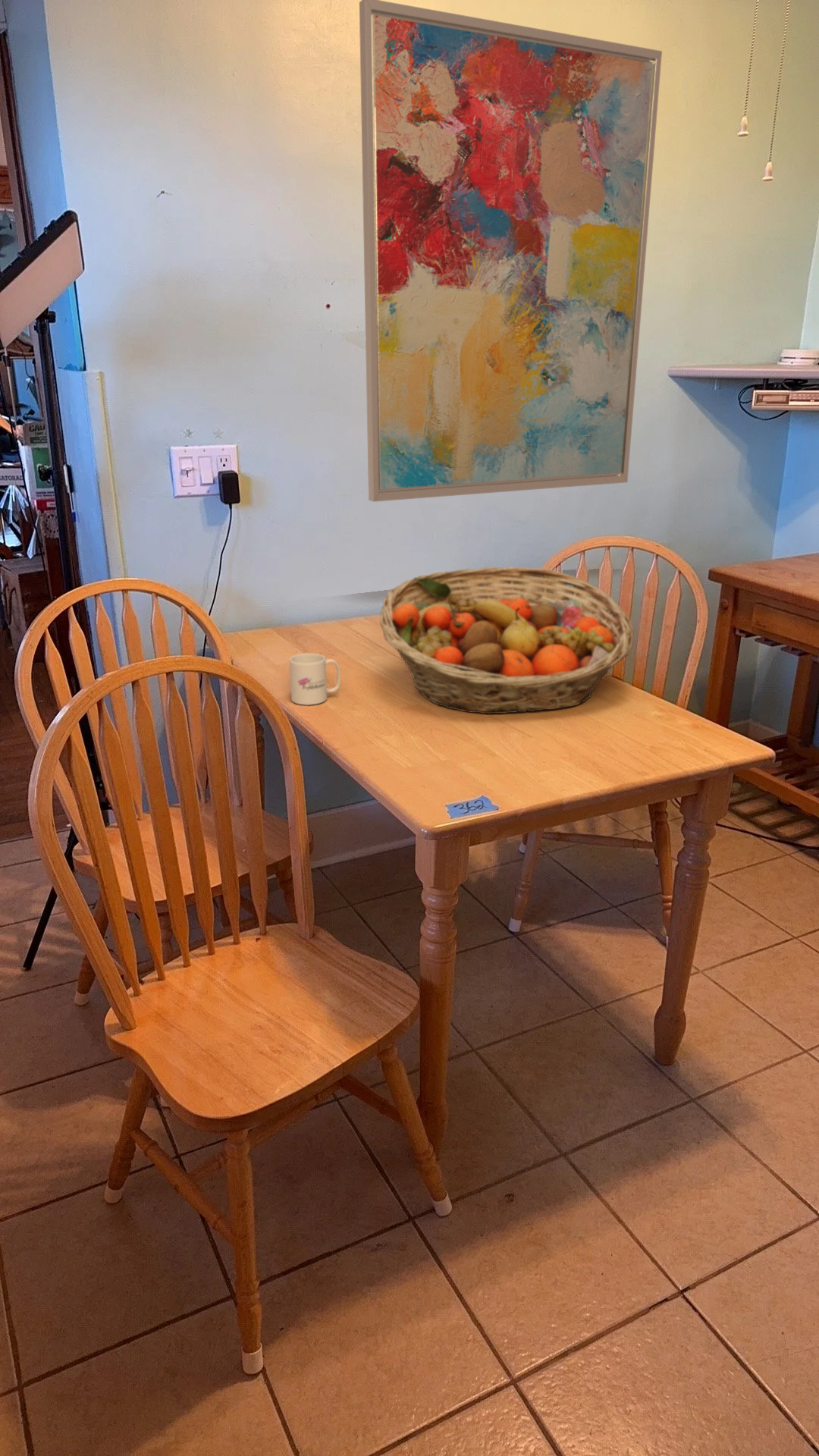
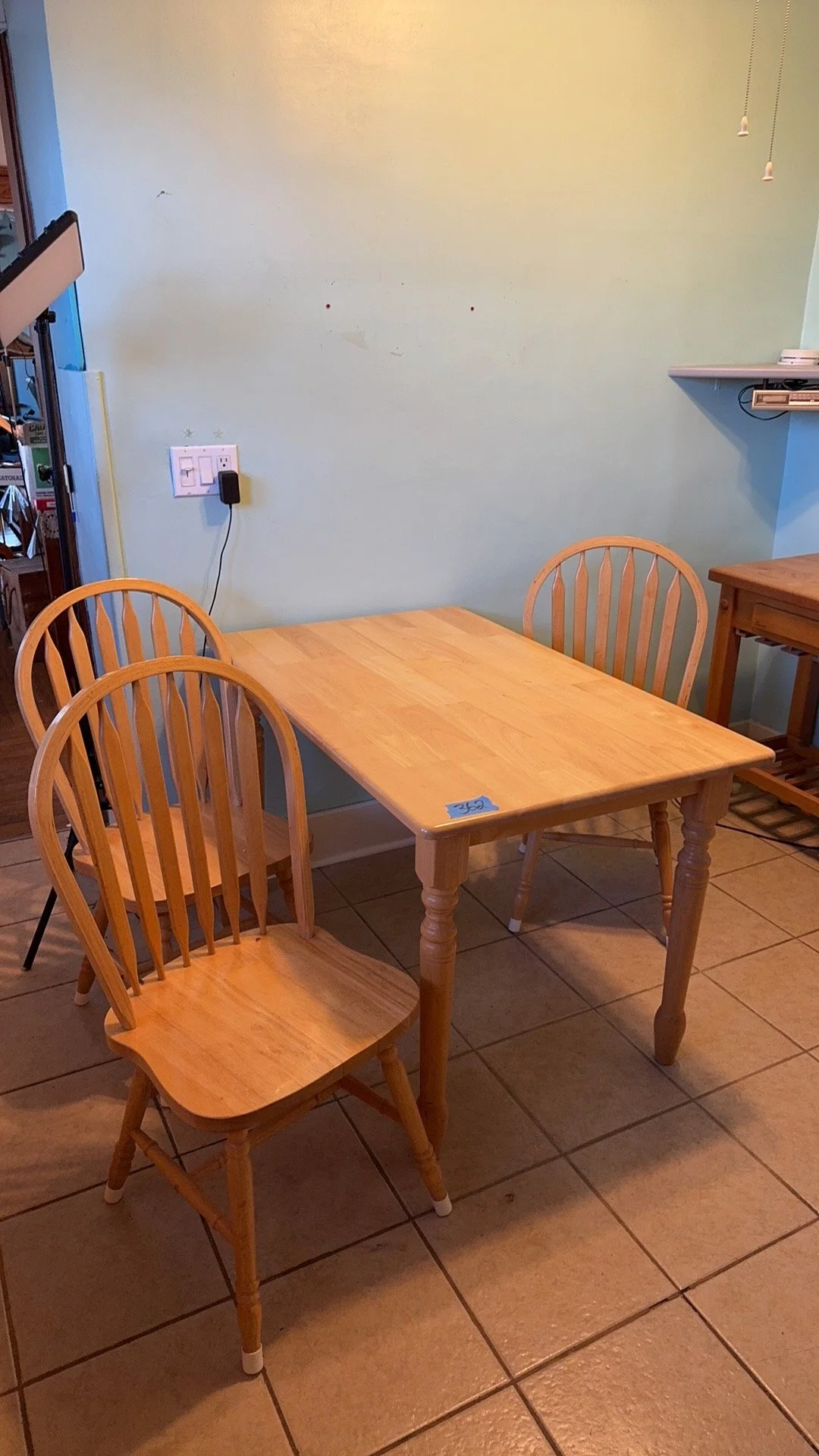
- mug (315, 677)
- fruit basket (504, 638)
- wall art (513, 278)
